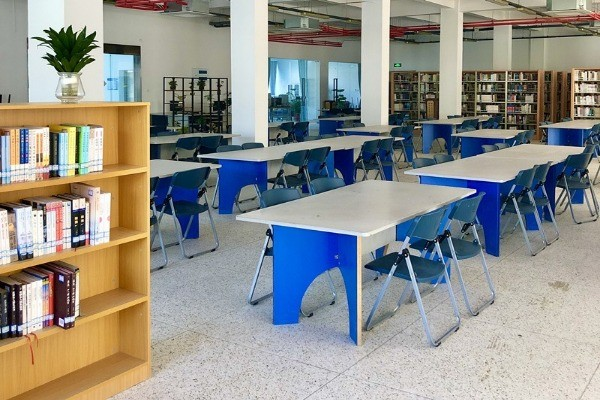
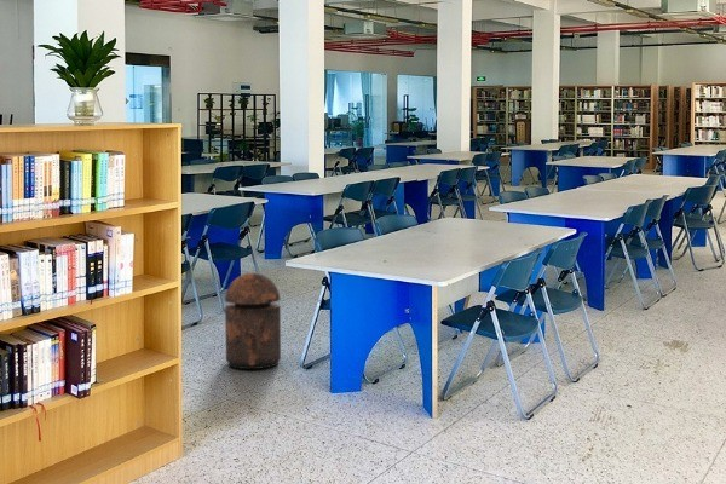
+ trash can (253, 318)
